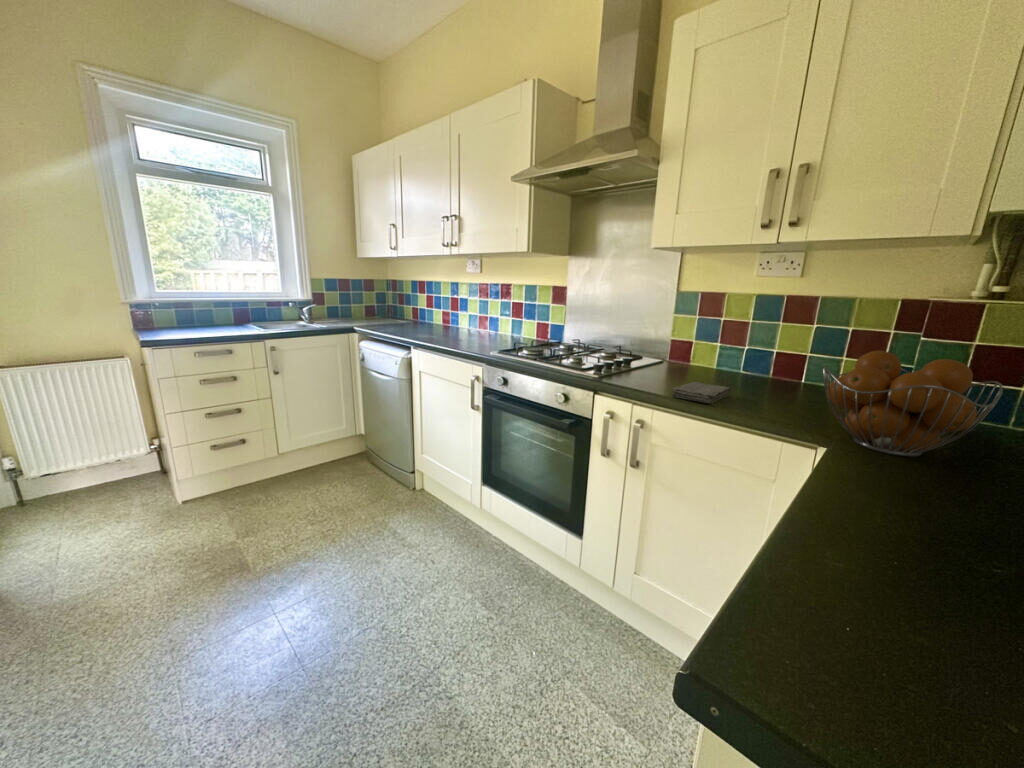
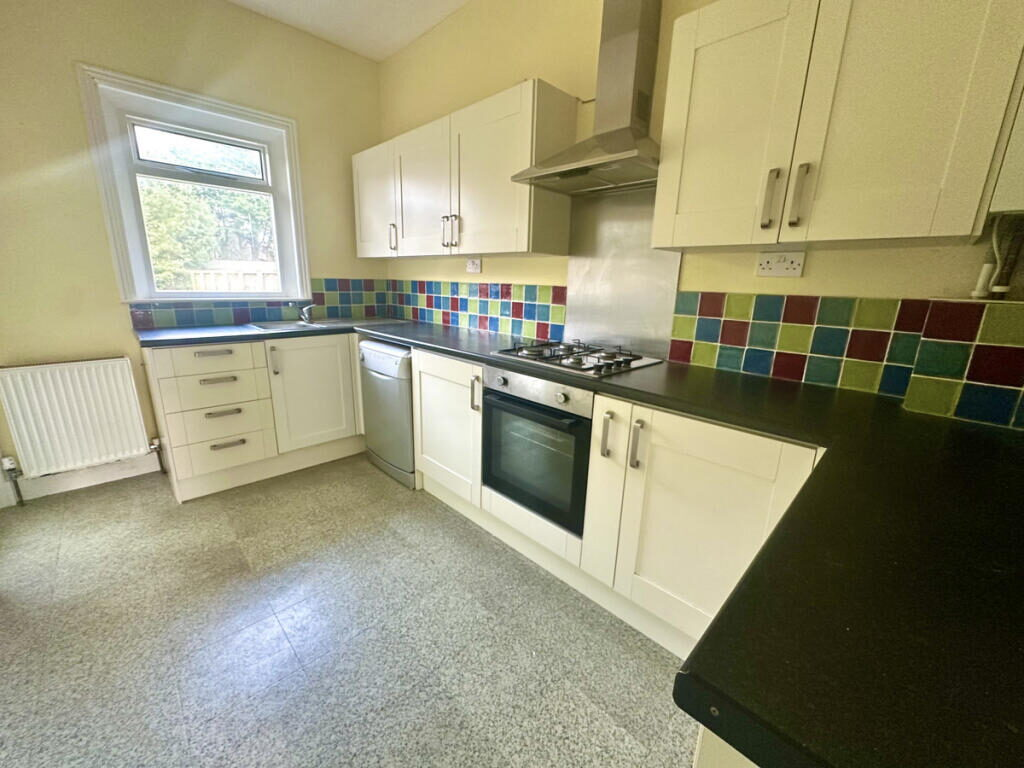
- washcloth (701, 391)
- fruit basket (897, 401)
